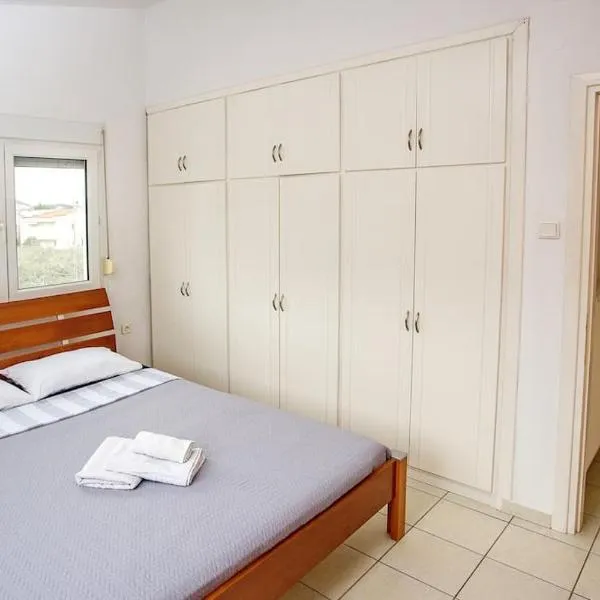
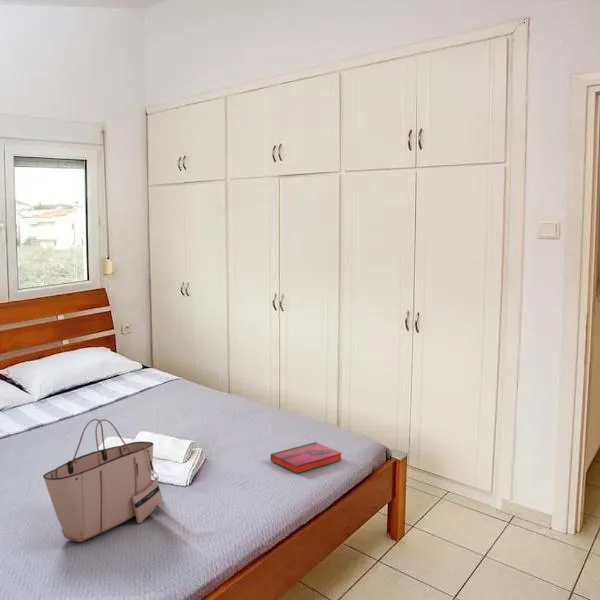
+ hardback book (306, 456)
+ tote bag (105, 472)
